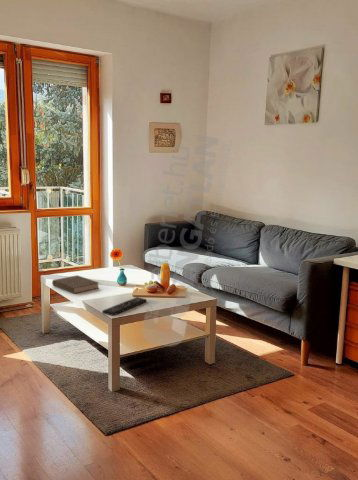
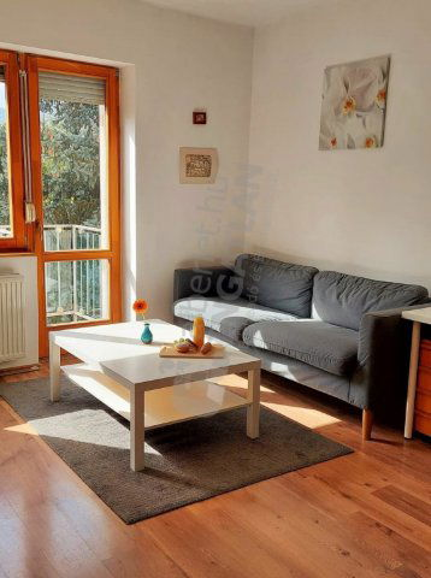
- remote control (125, 305)
- book (75, 284)
